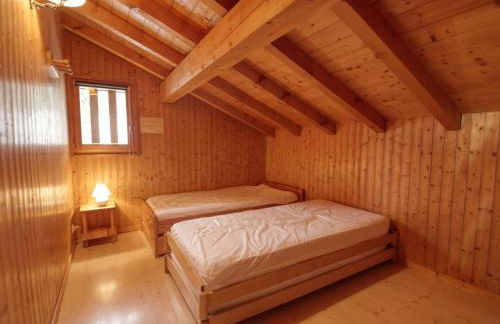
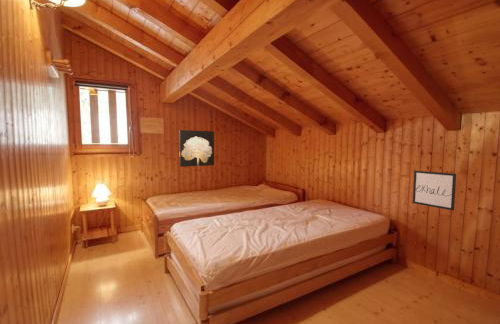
+ wall art (432, 189)
+ wall art (197, 148)
